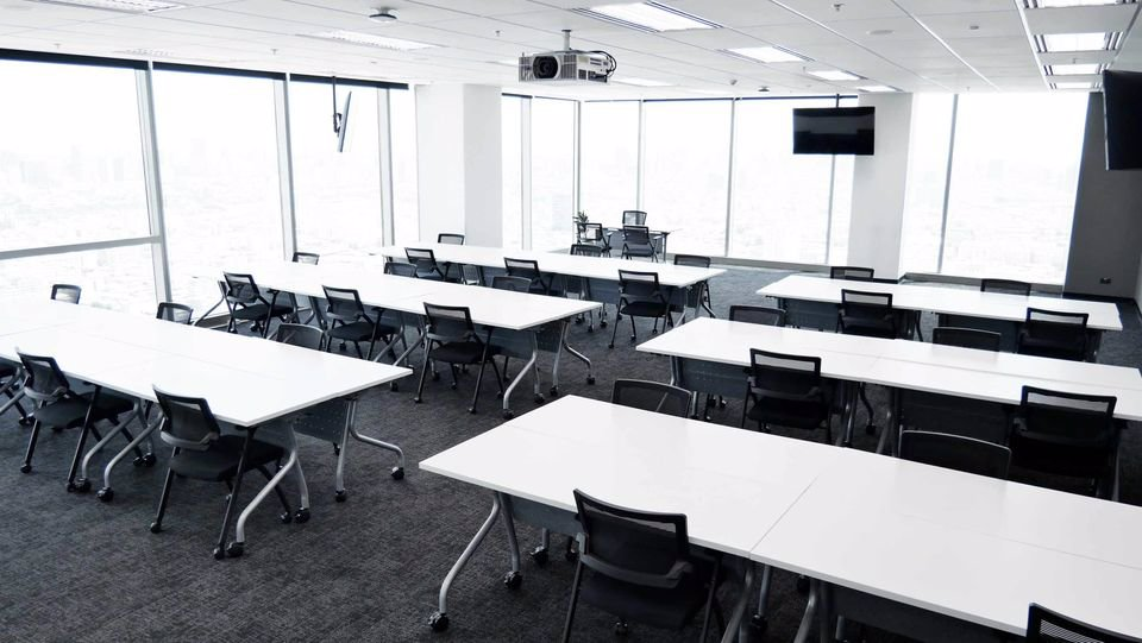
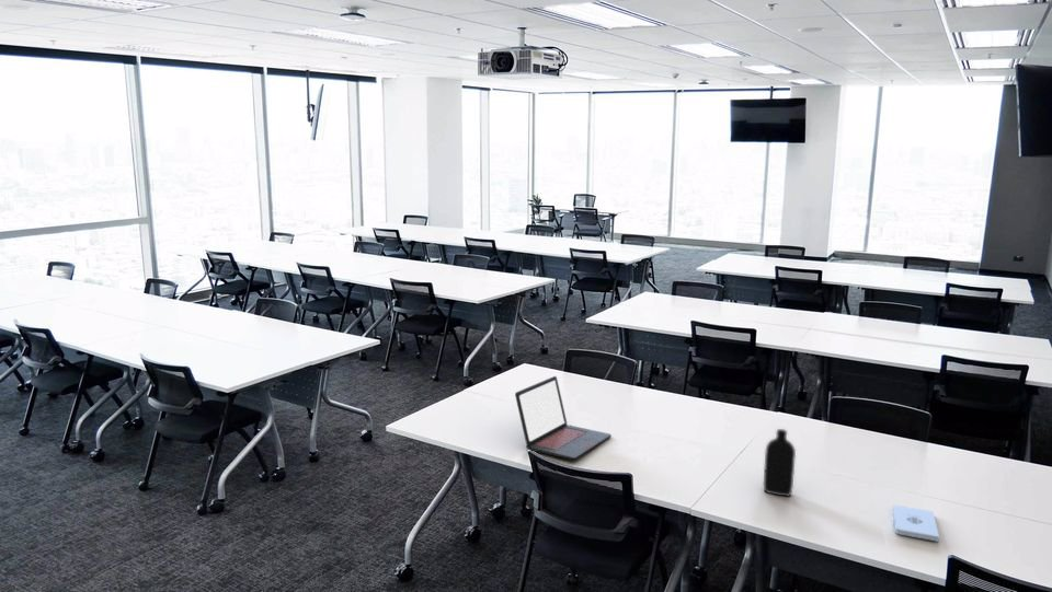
+ bottle (779, 462)
+ laptop (564, 415)
+ notepad (914, 522)
